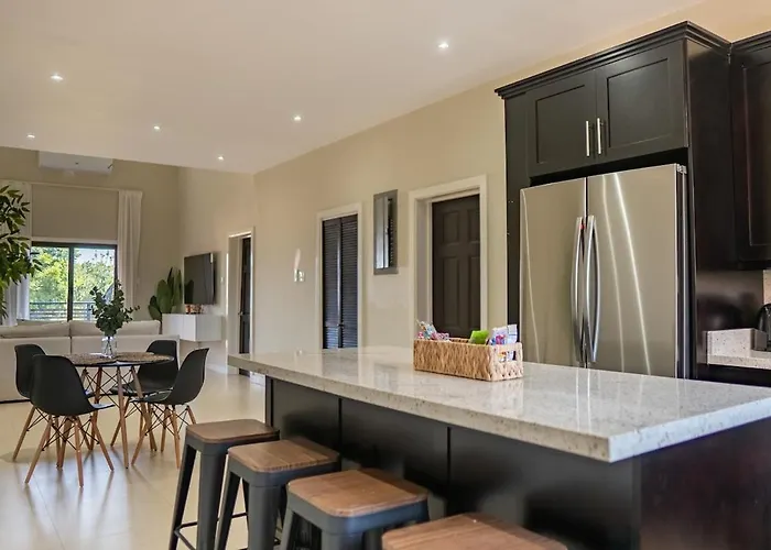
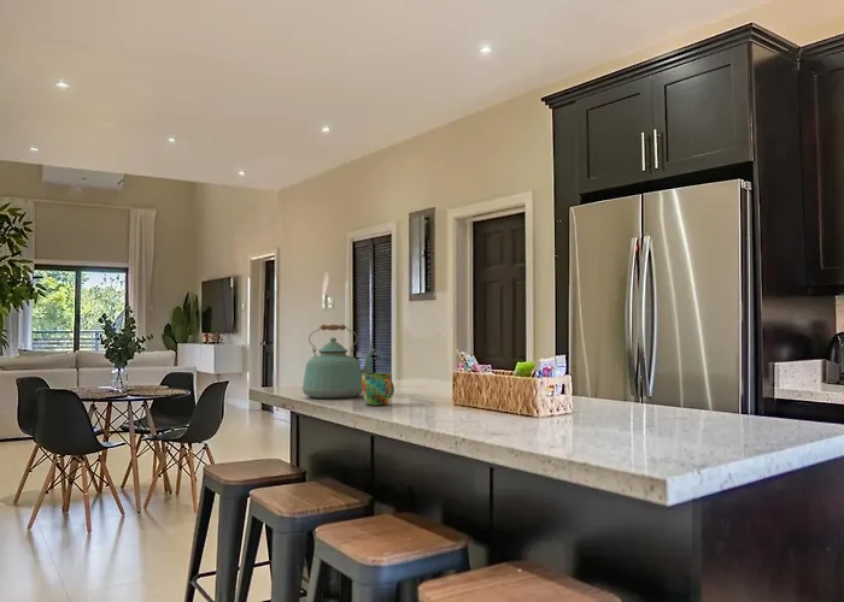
+ kettle (339, 360)
+ mug (380, 389)
